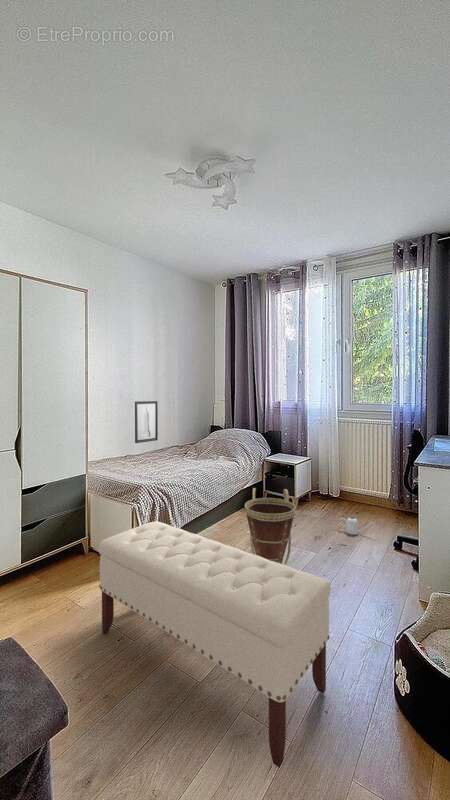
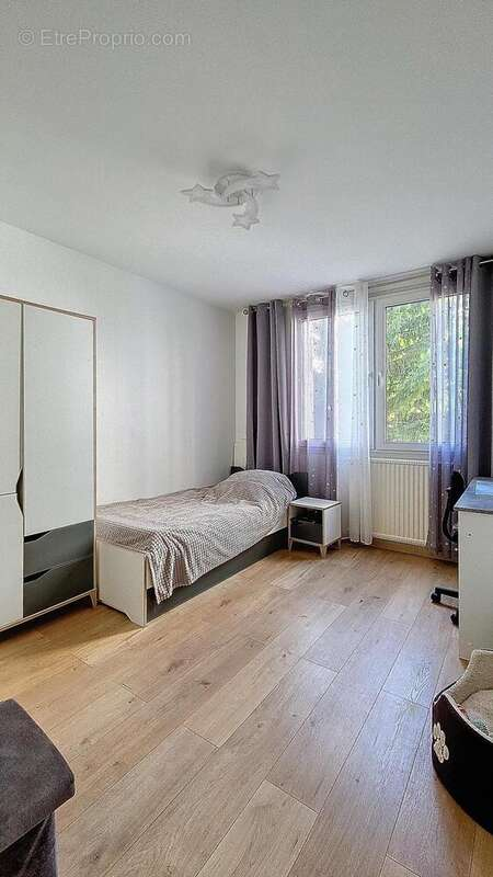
- watering can (356, 526)
- bench (201, 606)
- wall art (146, 421)
- basket (269, 530)
